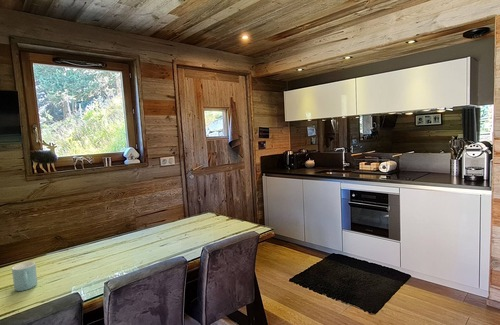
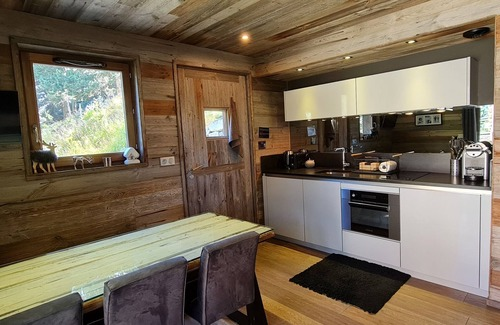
- mug (25, 277)
